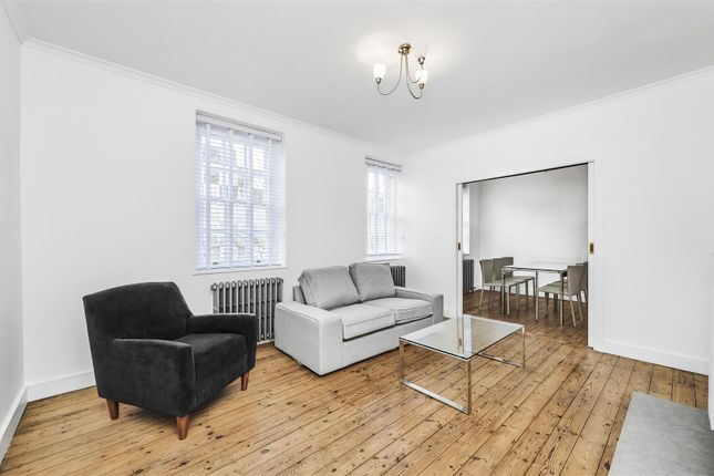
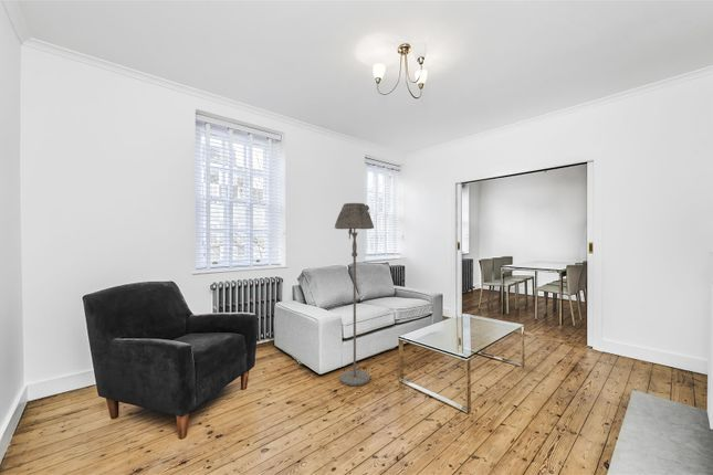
+ floor lamp (354, 291)
